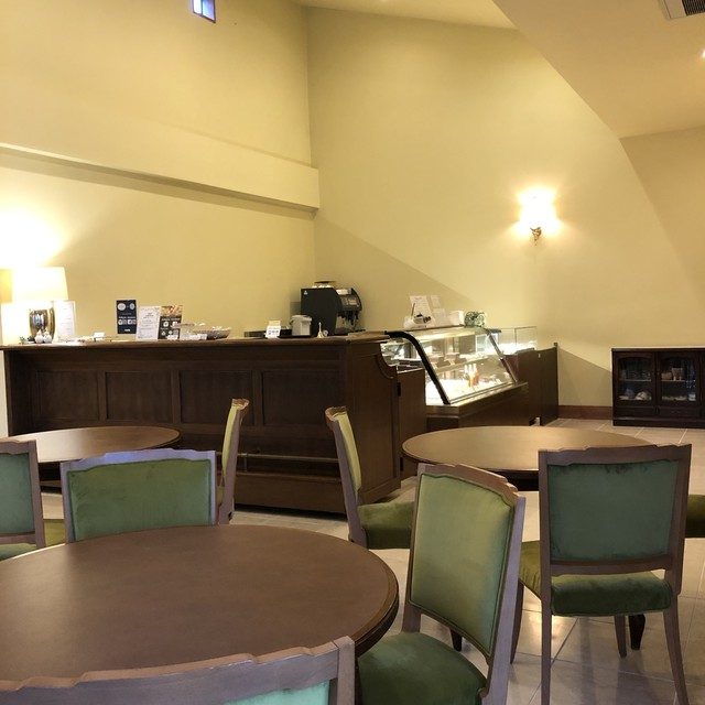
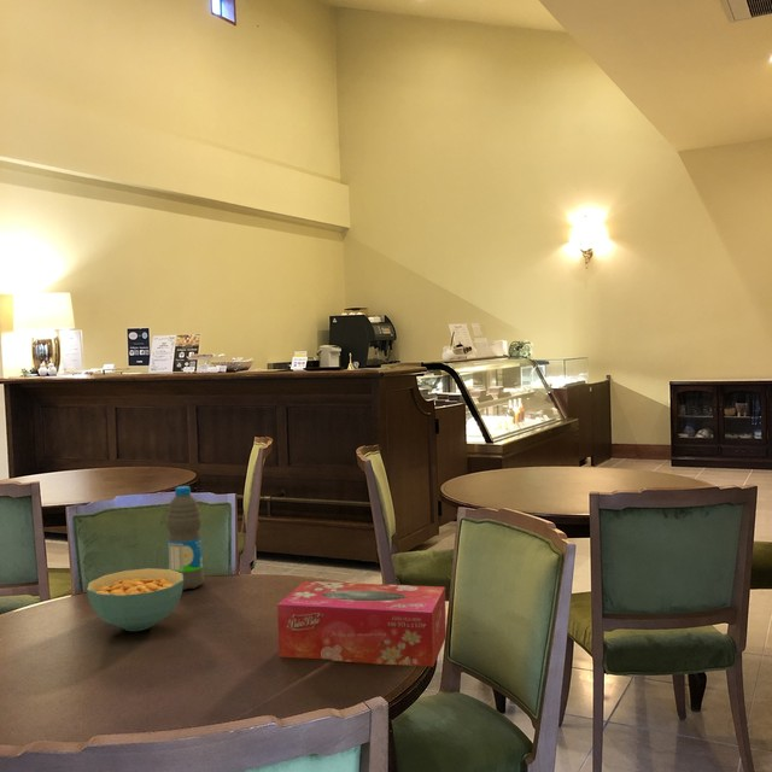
+ water bottle (185, 536)
+ cereal bowl (136, 603)
+ tissue box (363, 621)
